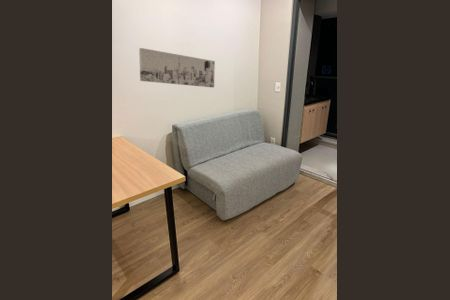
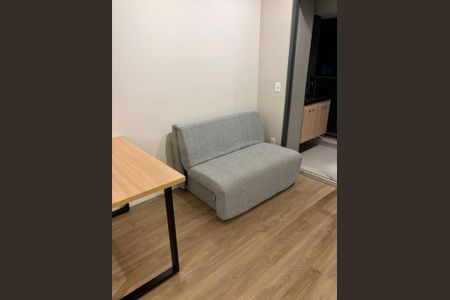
- wall art (180, 70)
